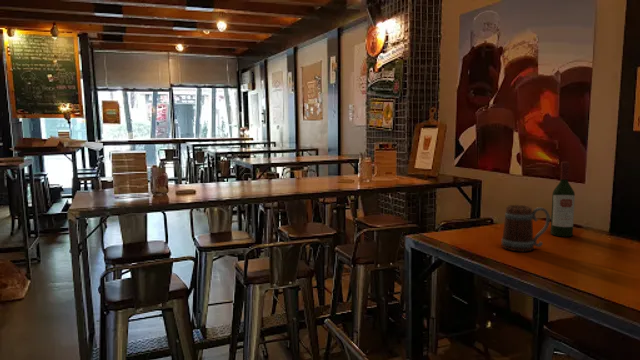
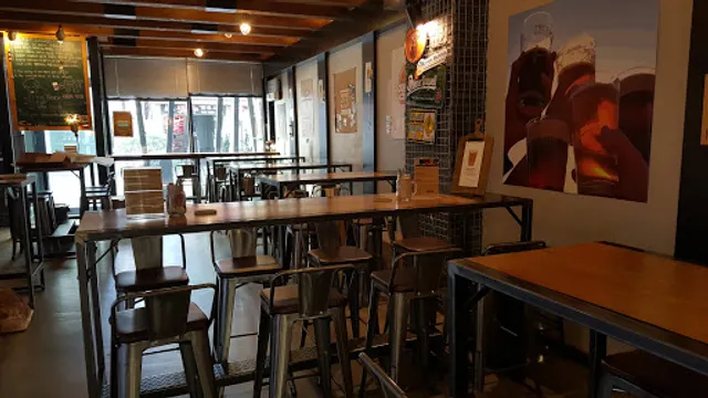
- wine bottle (563, 198)
- beer mug (525, 227)
